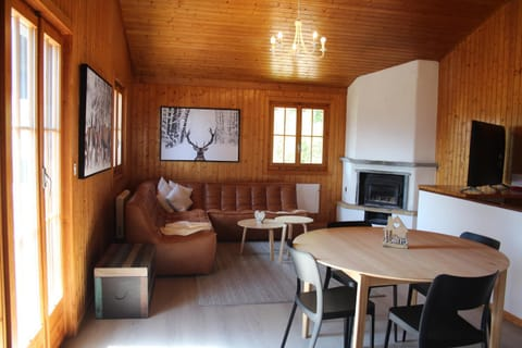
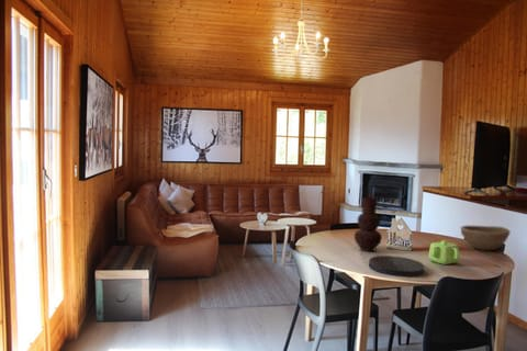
+ vase (368, 223)
+ bowl (484, 237)
+ plate (395, 265)
+ teapot (447, 251)
